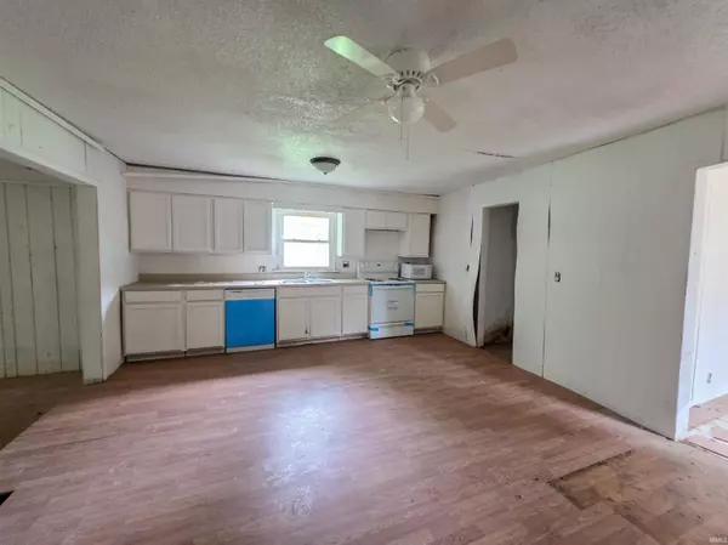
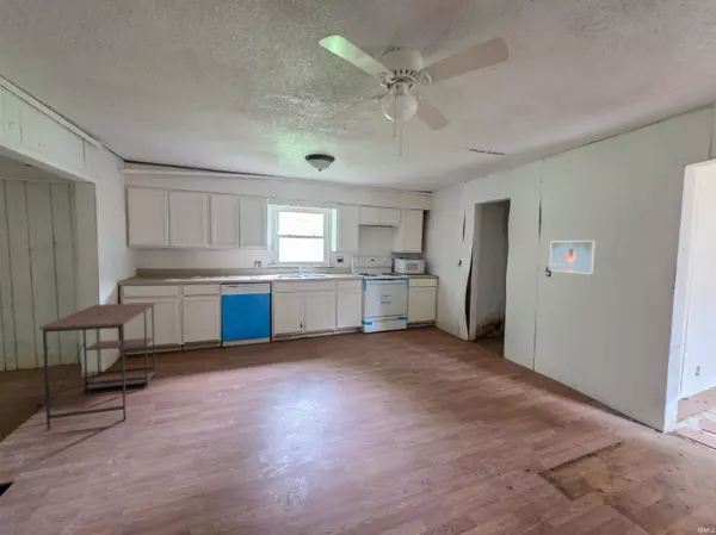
+ desk (109, 348)
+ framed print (570, 256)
